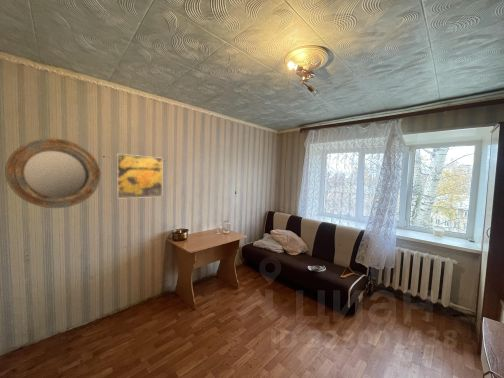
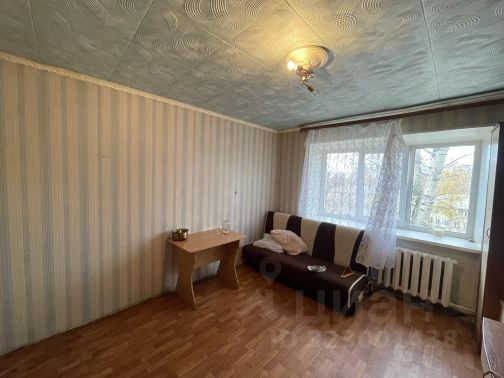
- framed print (140, 176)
- home mirror (58, 173)
